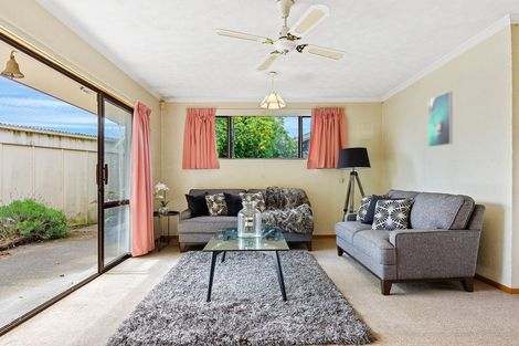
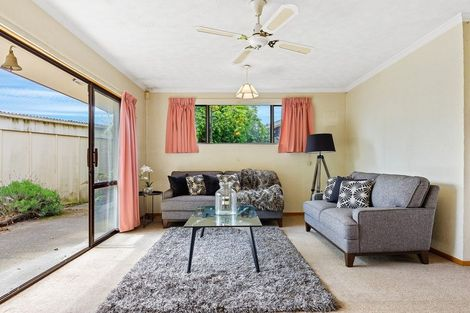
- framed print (439, 120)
